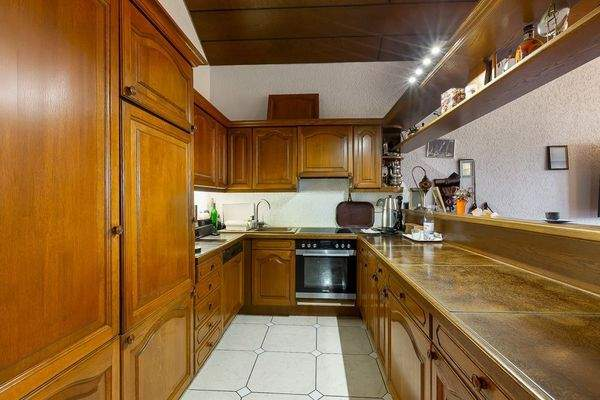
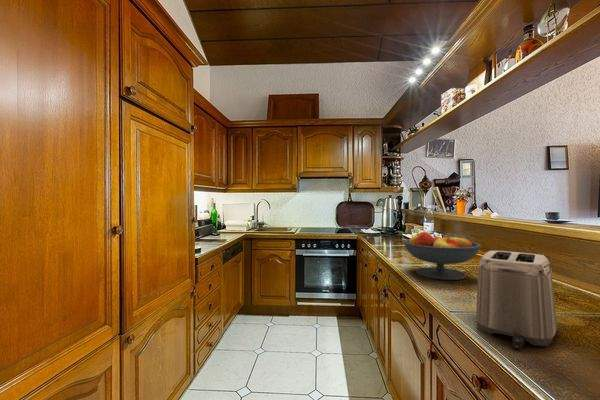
+ toaster (513, 291)
+ fruit bowl (440, 252)
